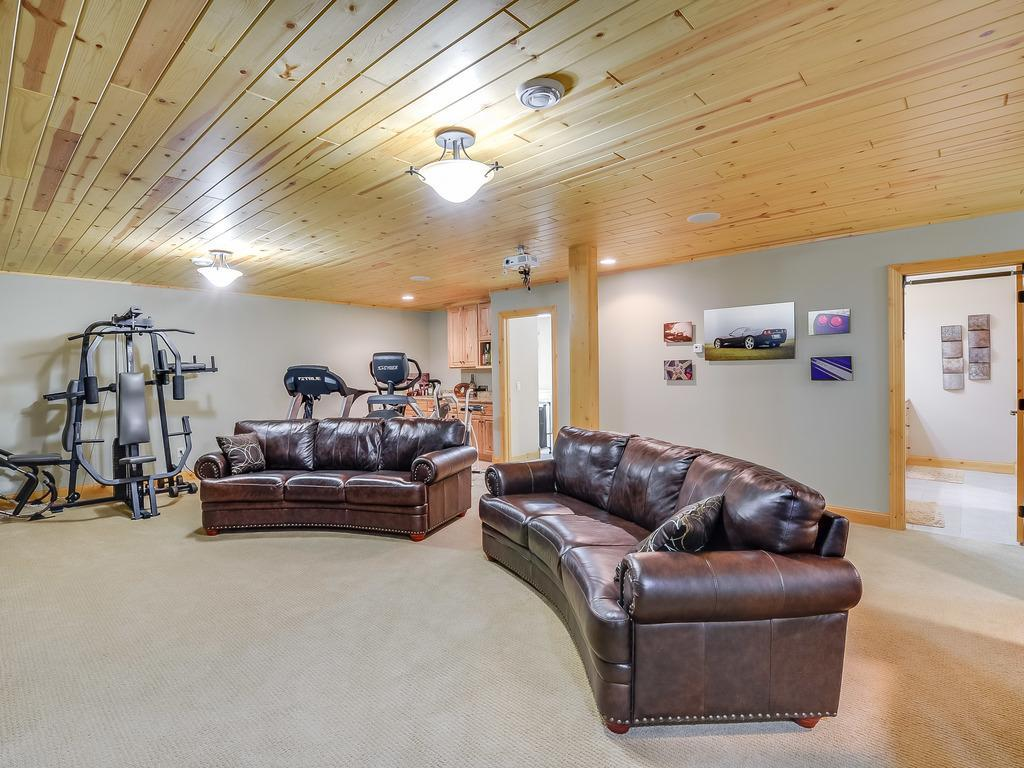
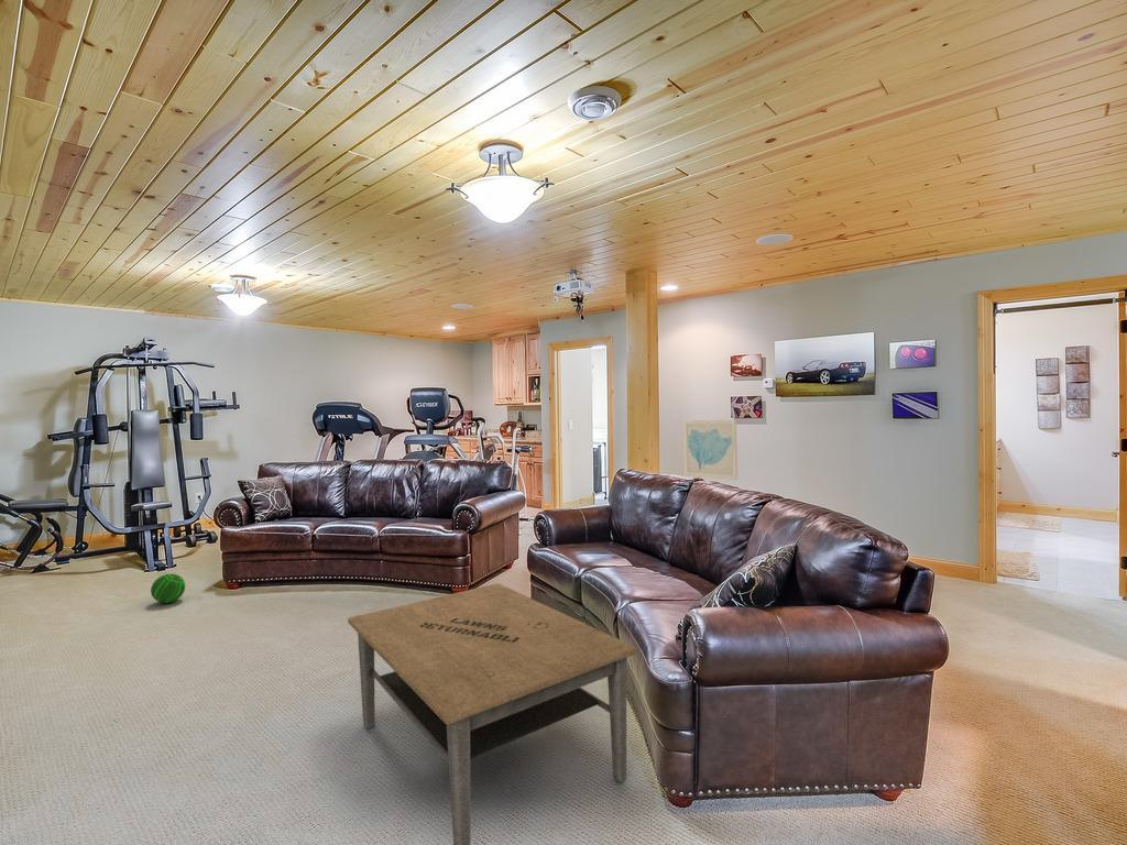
+ coffee table (481, 691)
+ wall art (709, 449)
+ ball (167, 588)
